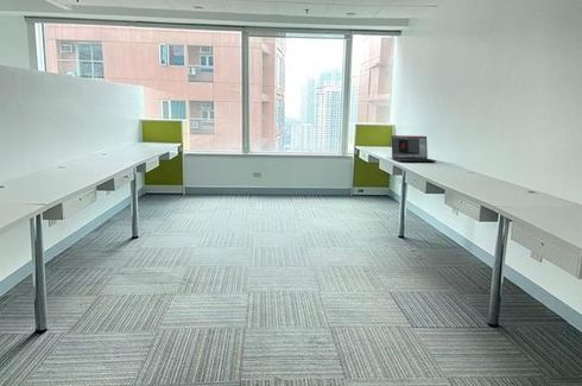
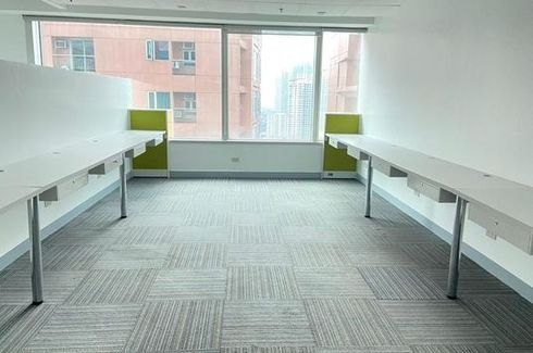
- laptop (413, 148)
